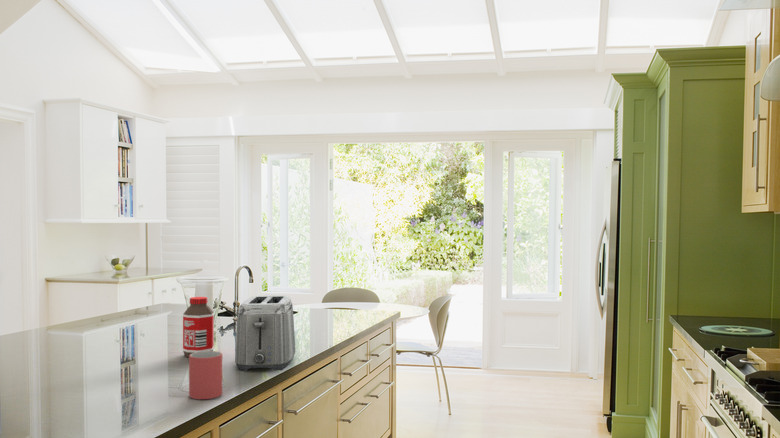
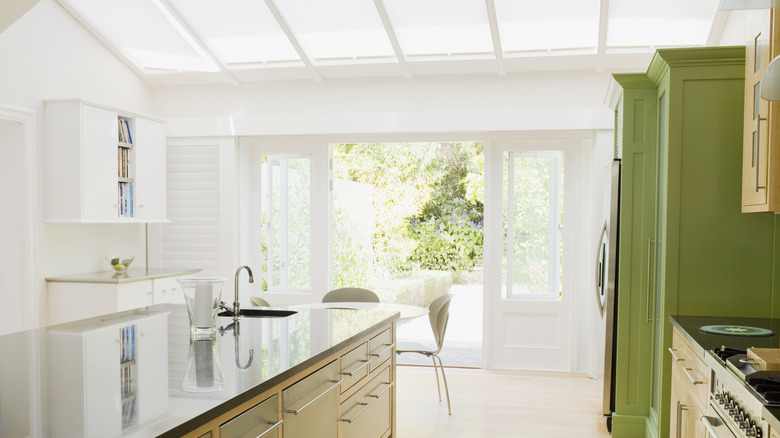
- toaster (267, 330)
- bottle (198, 326)
- mug (206, 373)
